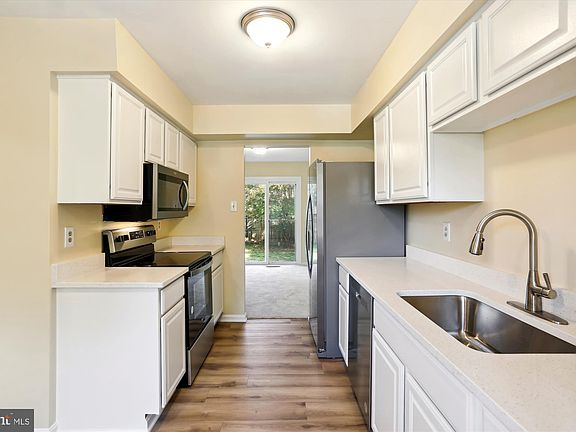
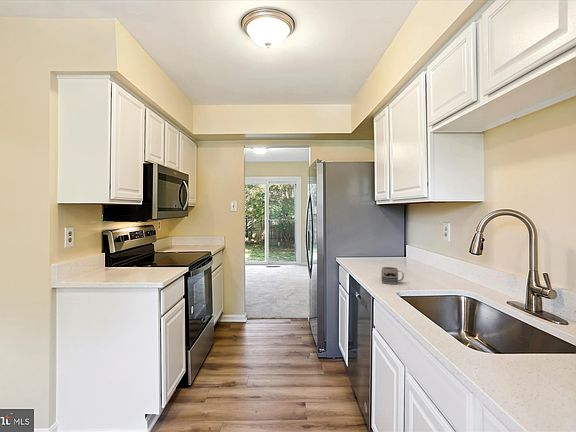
+ mug (392, 275)
